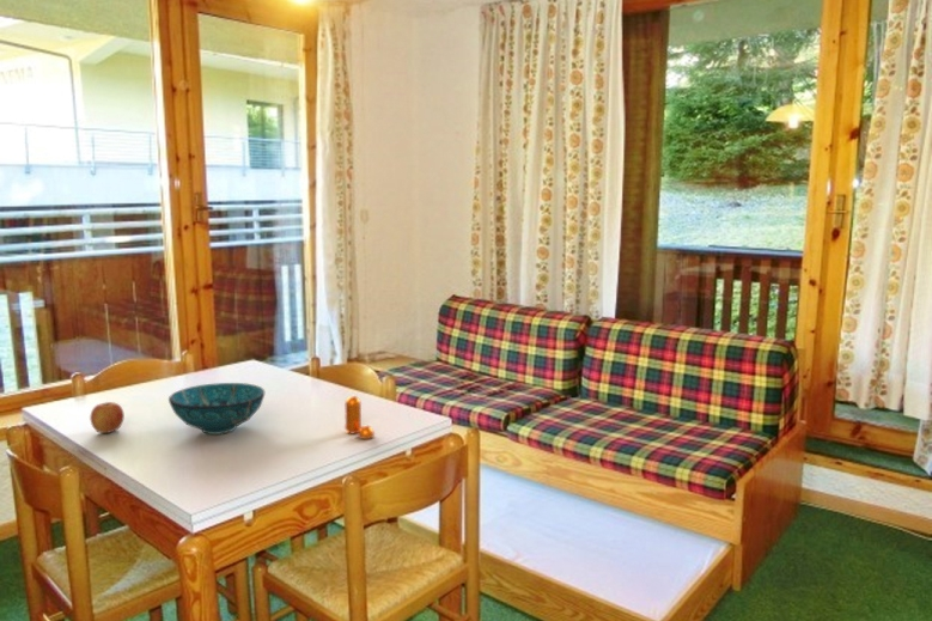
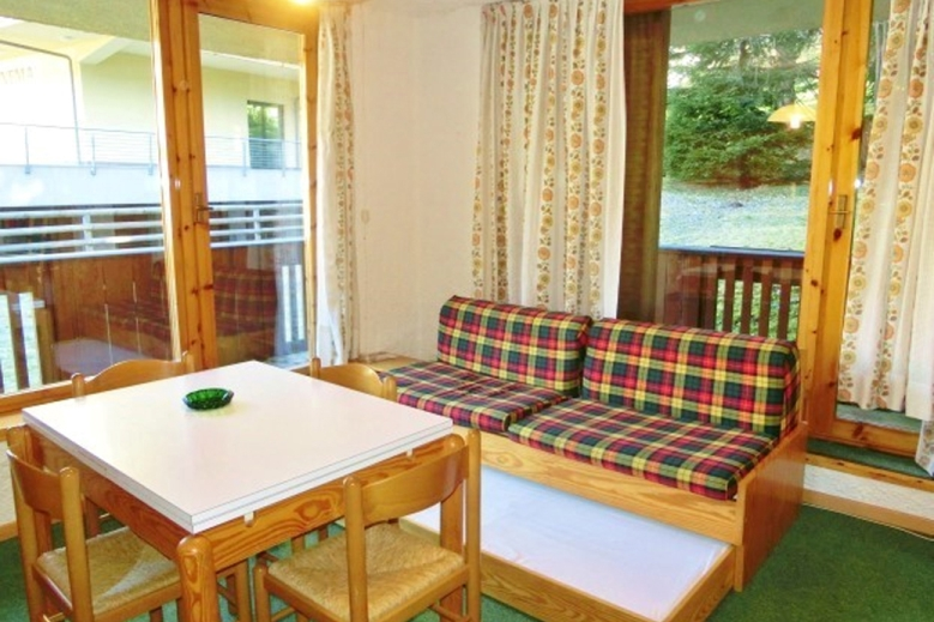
- decorative bowl (218, 410)
- apple (106, 416)
- pepper shaker (359, 415)
